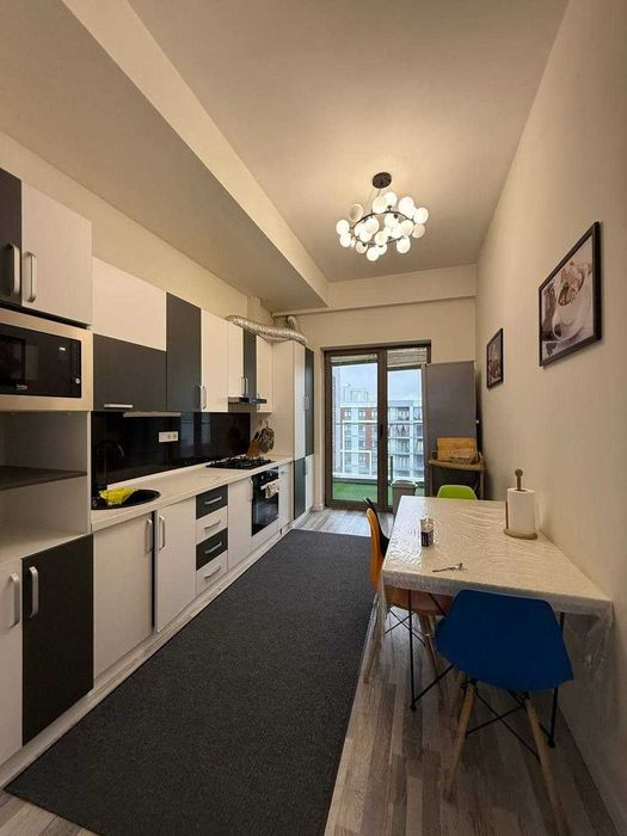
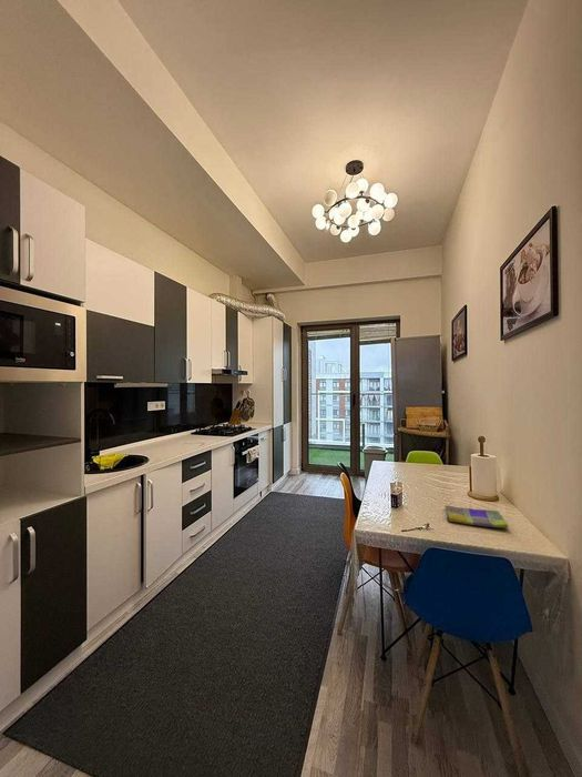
+ dish towel (473, 515)
